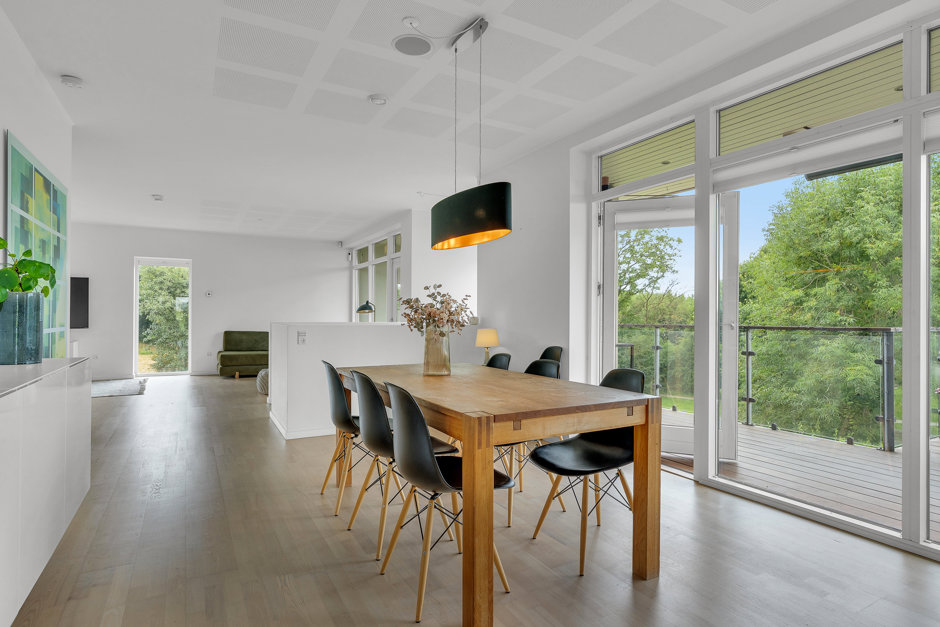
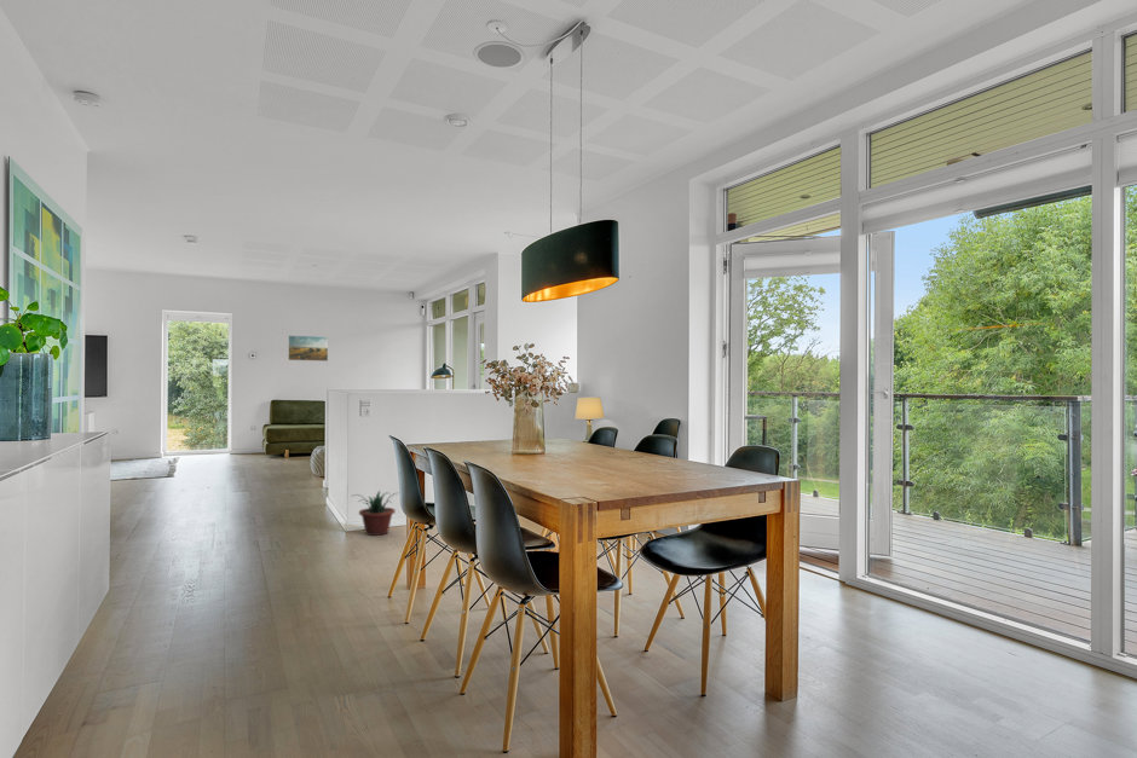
+ potted plant (374, 513)
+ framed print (307, 348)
